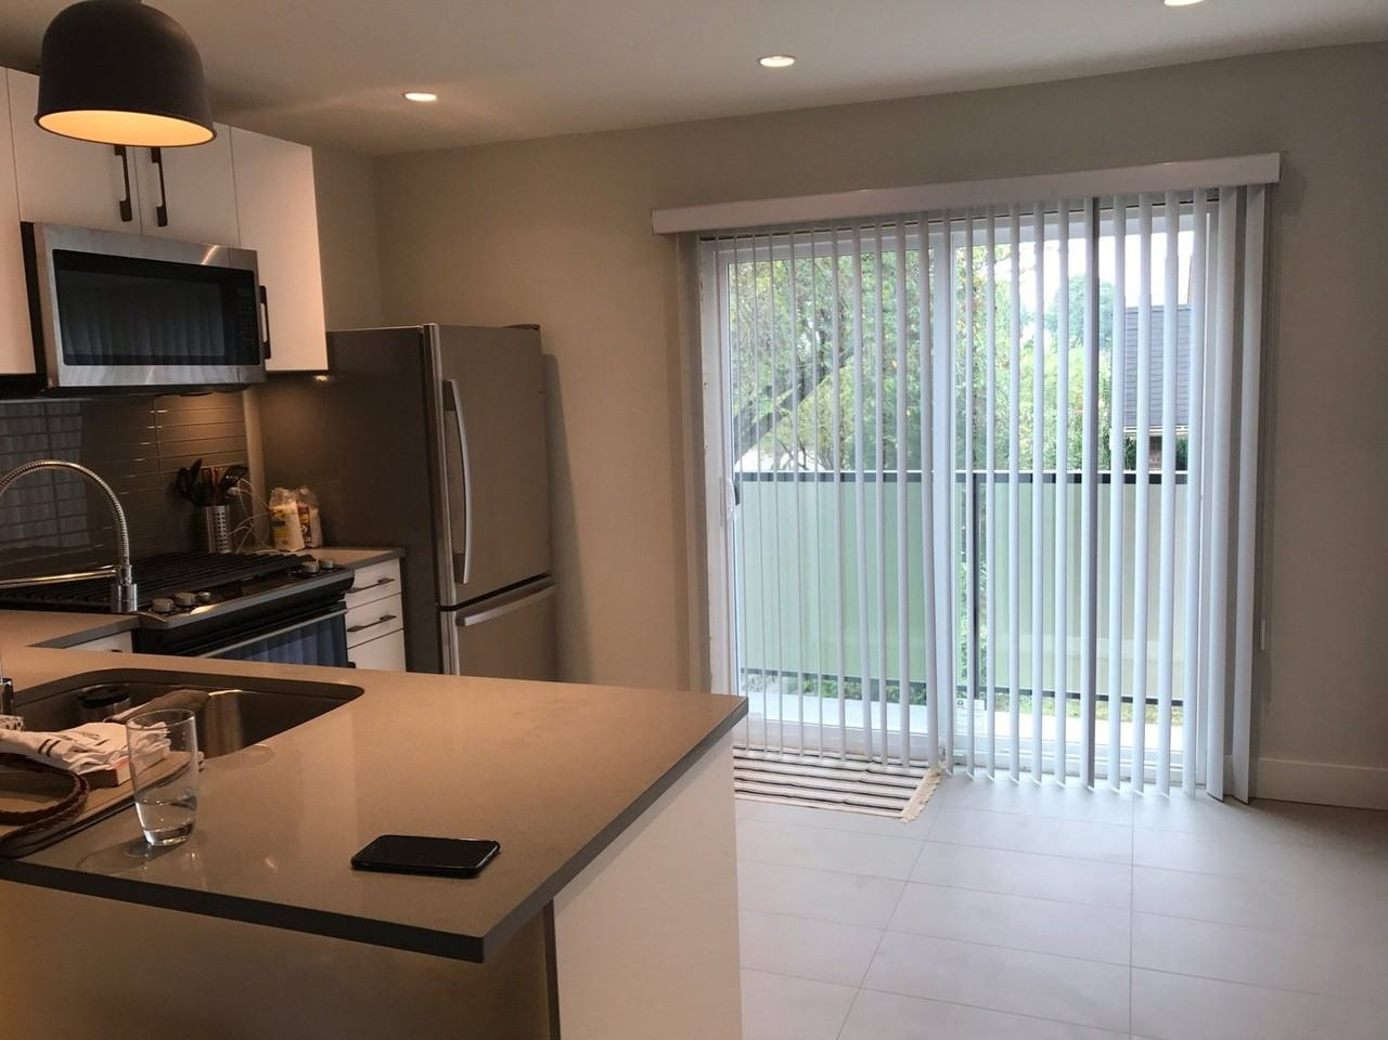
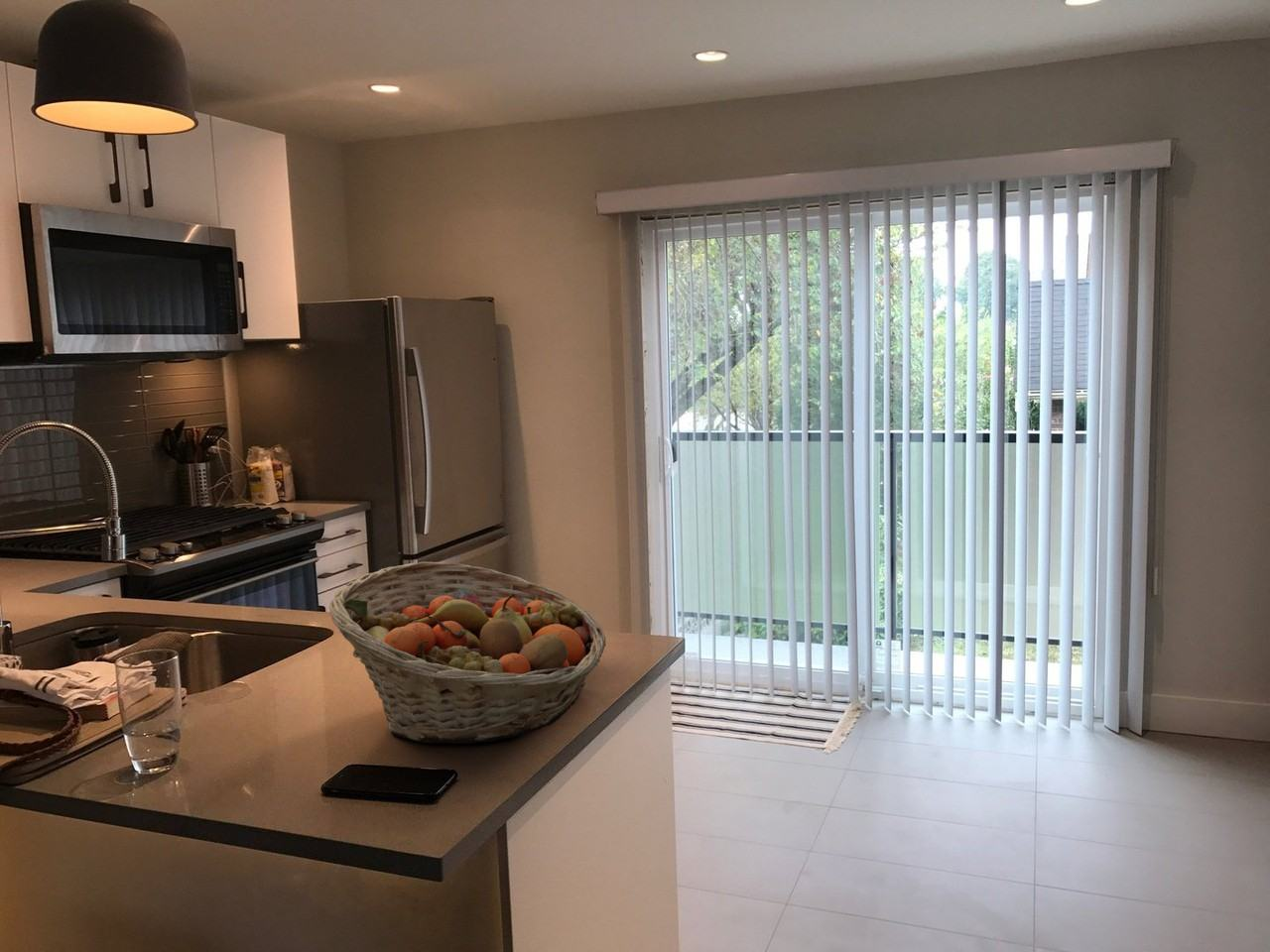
+ fruit basket (474, 642)
